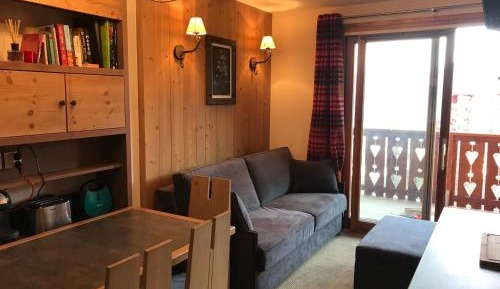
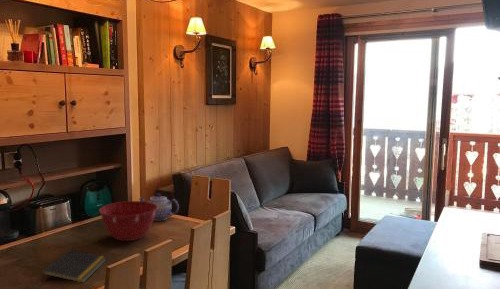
+ notepad (76, 264)
+ teapot (158, 205)
+ mixing bowl (129, 222)
